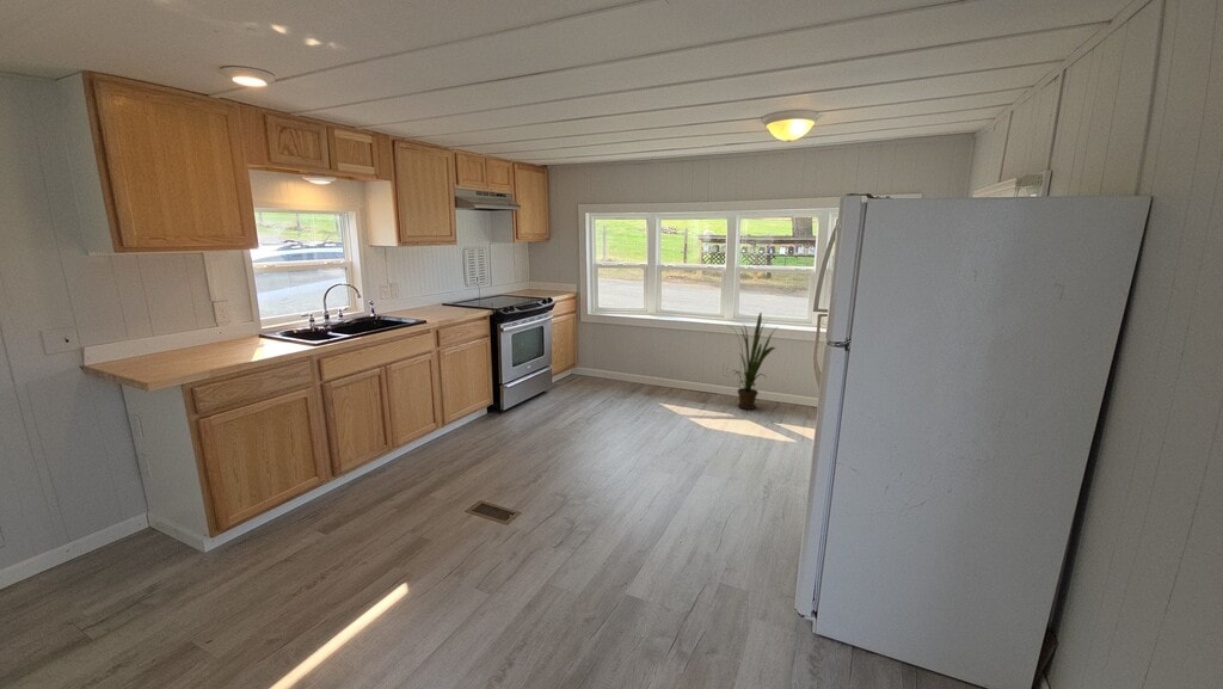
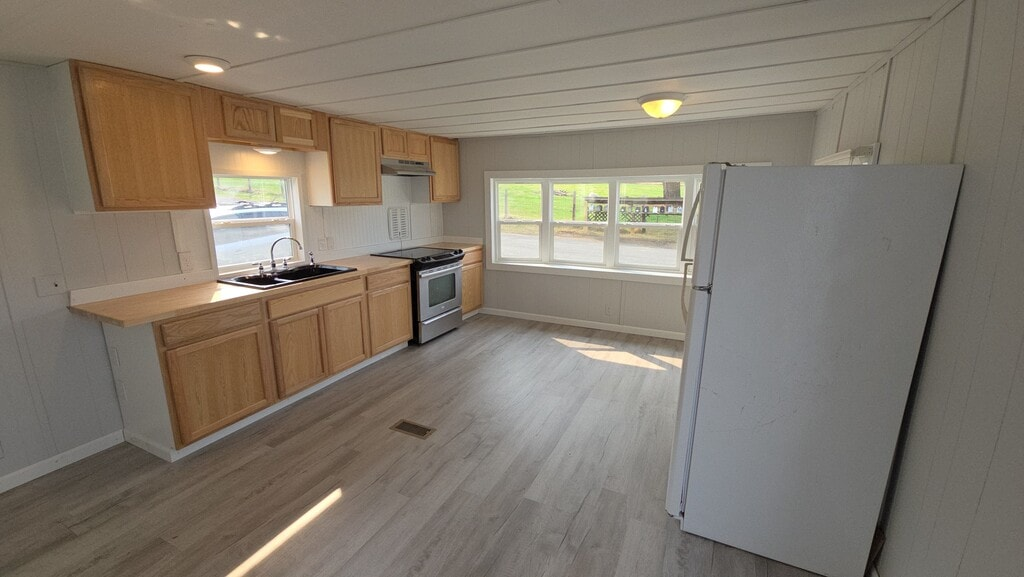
- house plant (749, 361)
